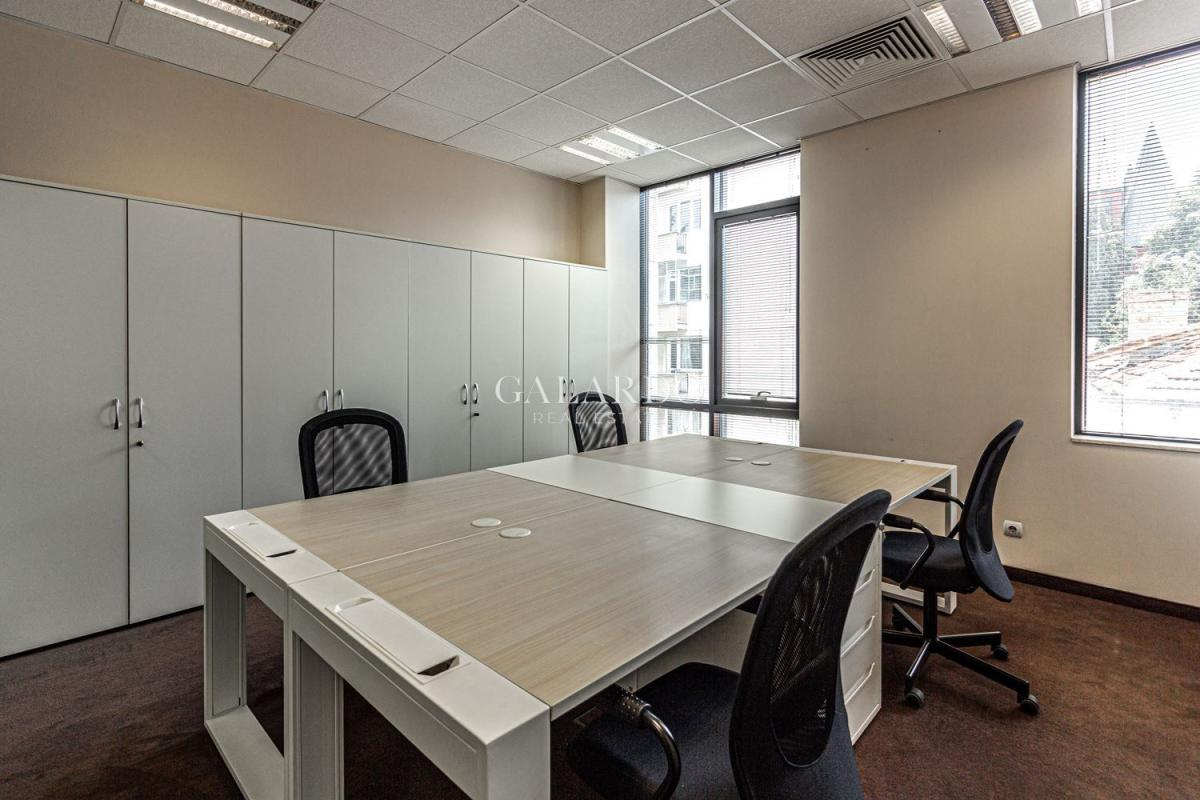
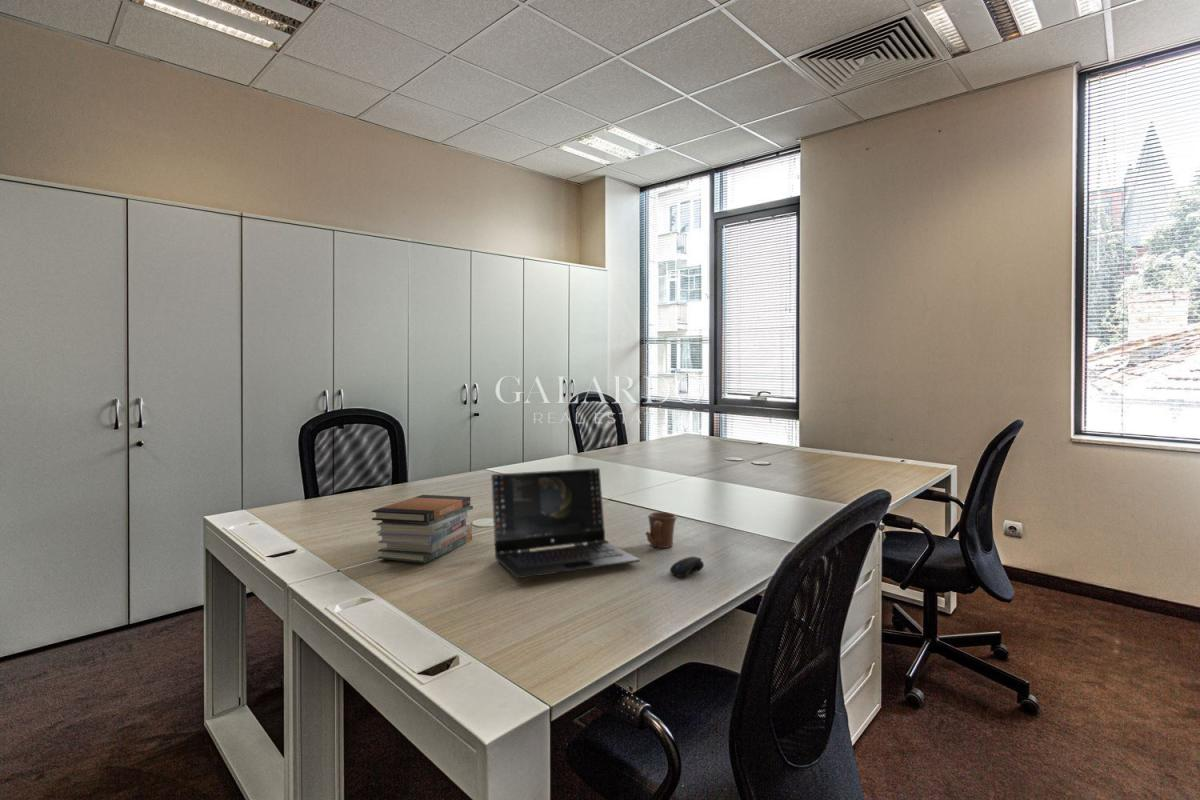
+ laptop (563, 518)
+ book stack (425, 526)
+ mug (660, 531)
+ computer mouse (687, 566)
